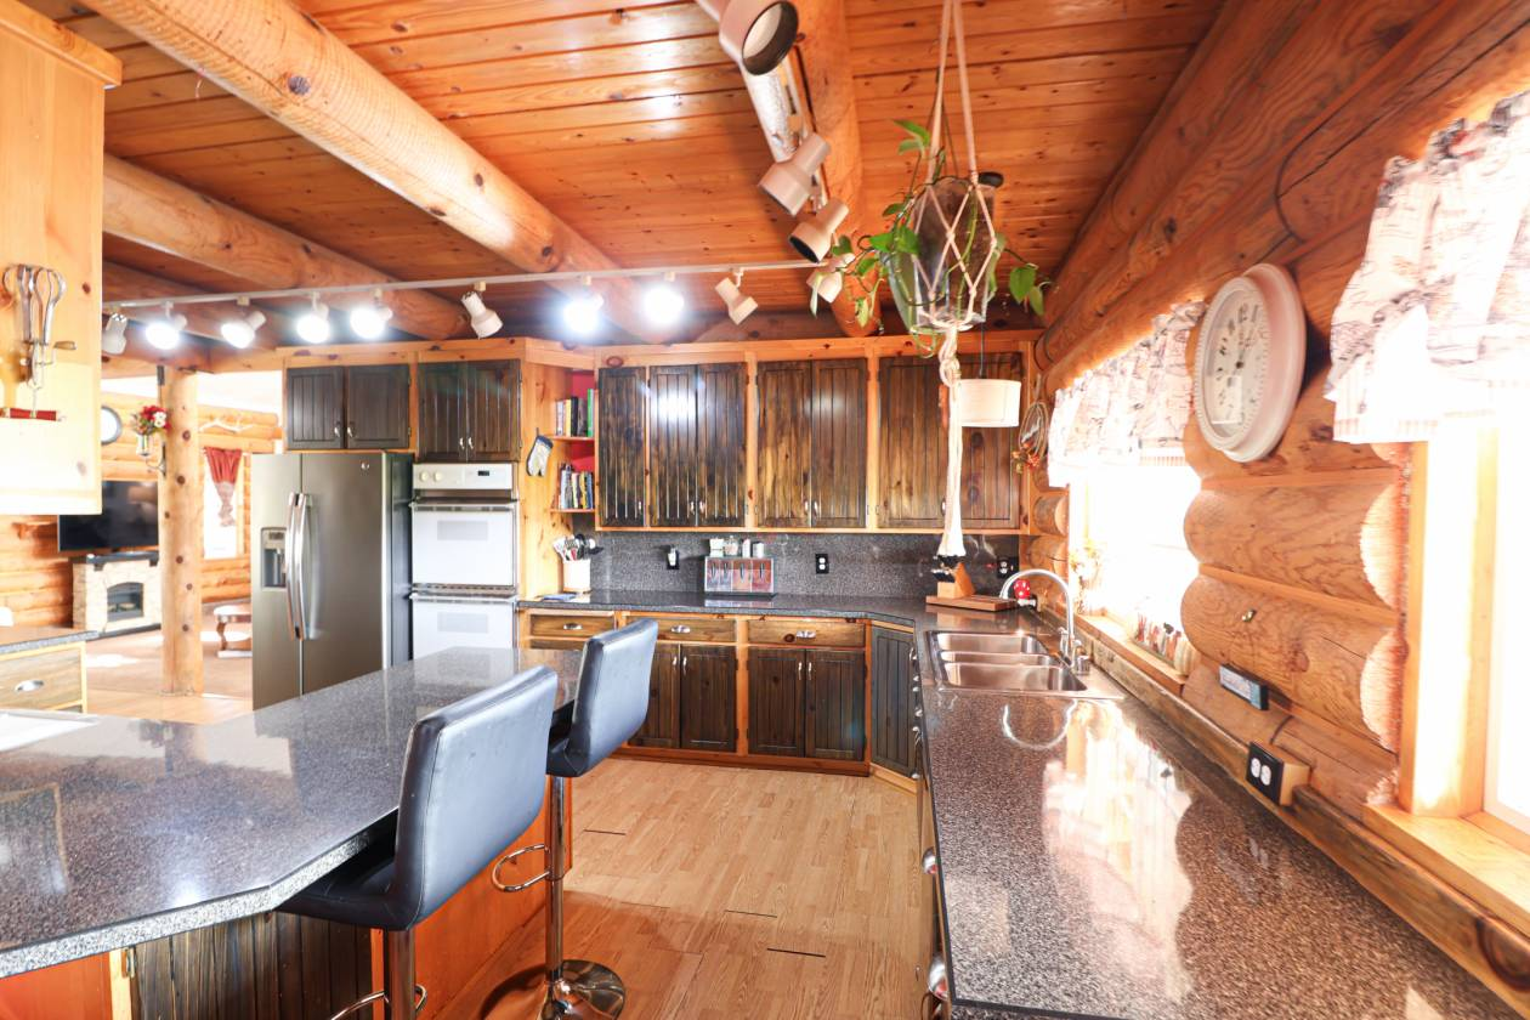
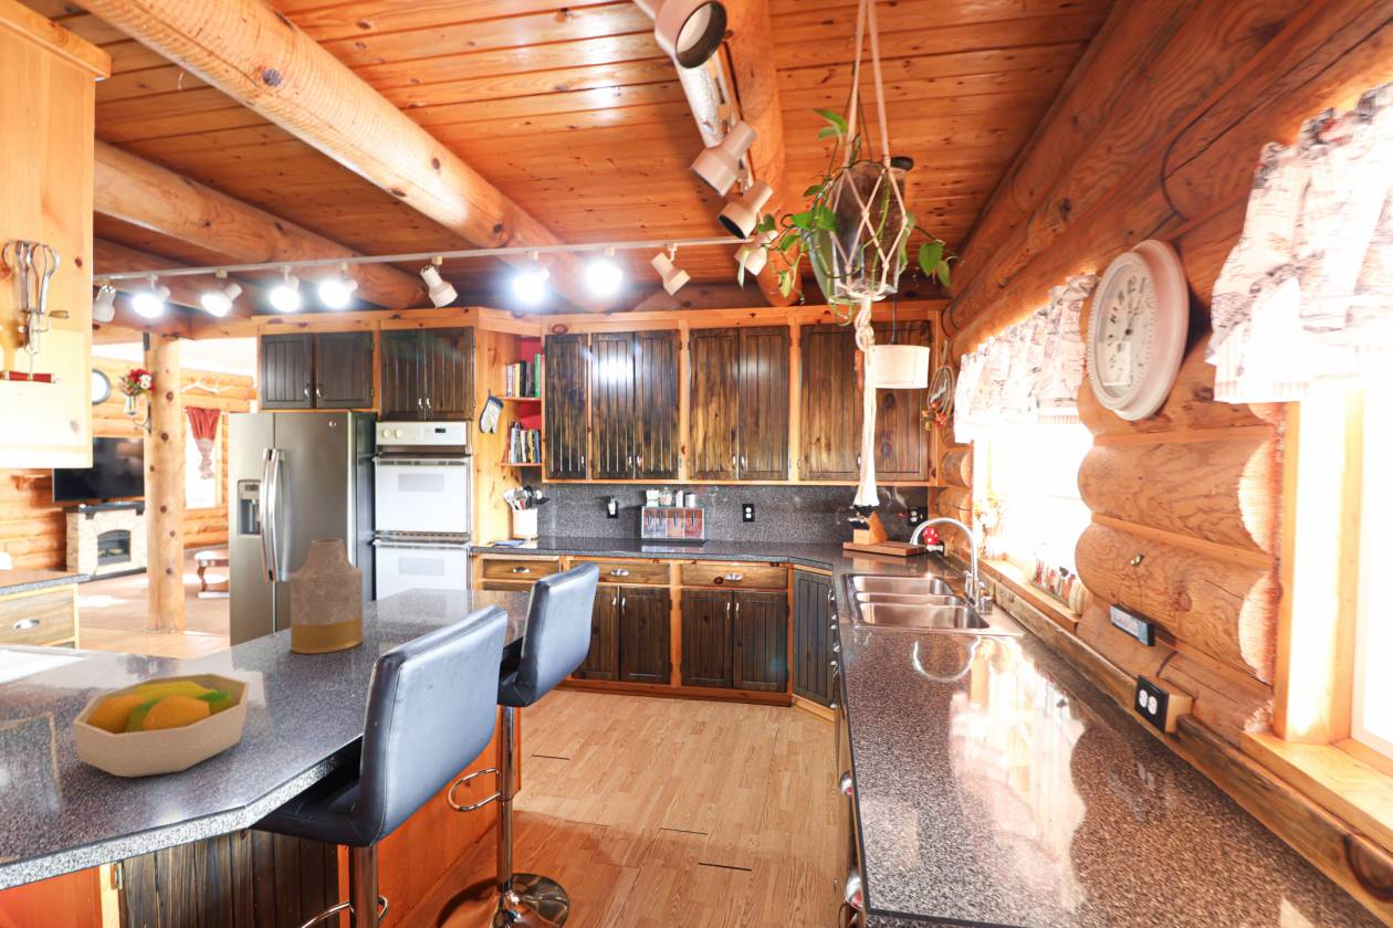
+ fruit bowl (168, 714)
+ vase (327, 592)
